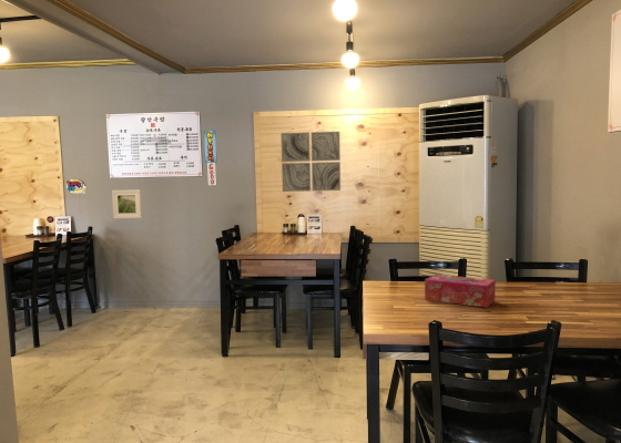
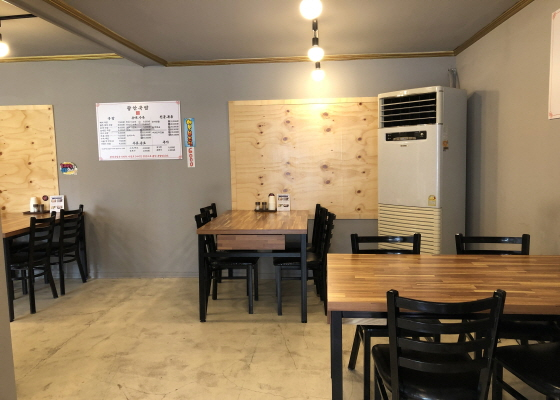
- wall art (309, 161)
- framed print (126, 204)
- tissue box (459, 289)
